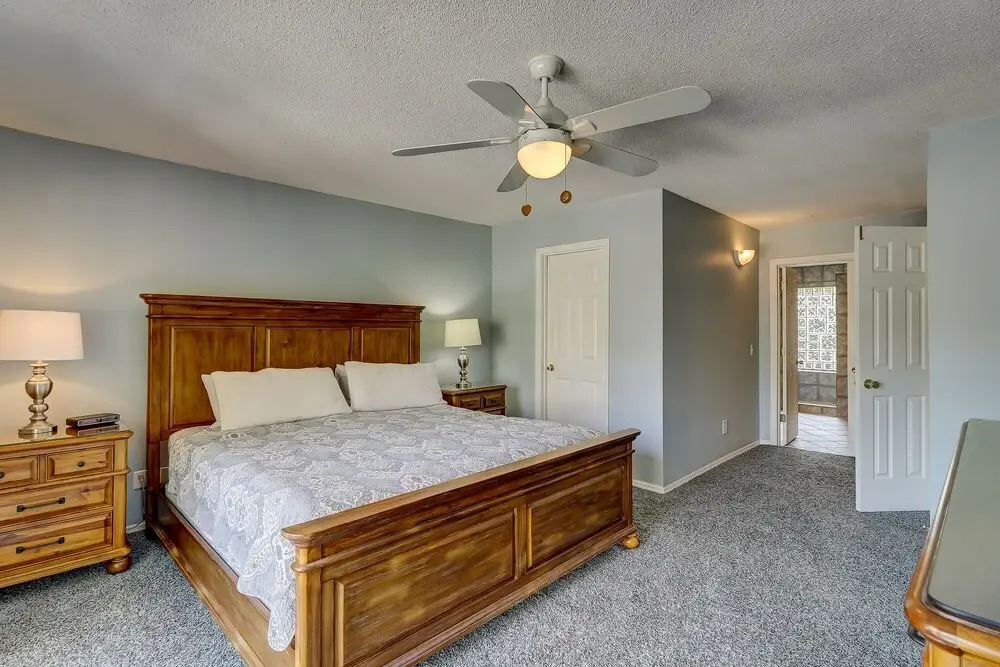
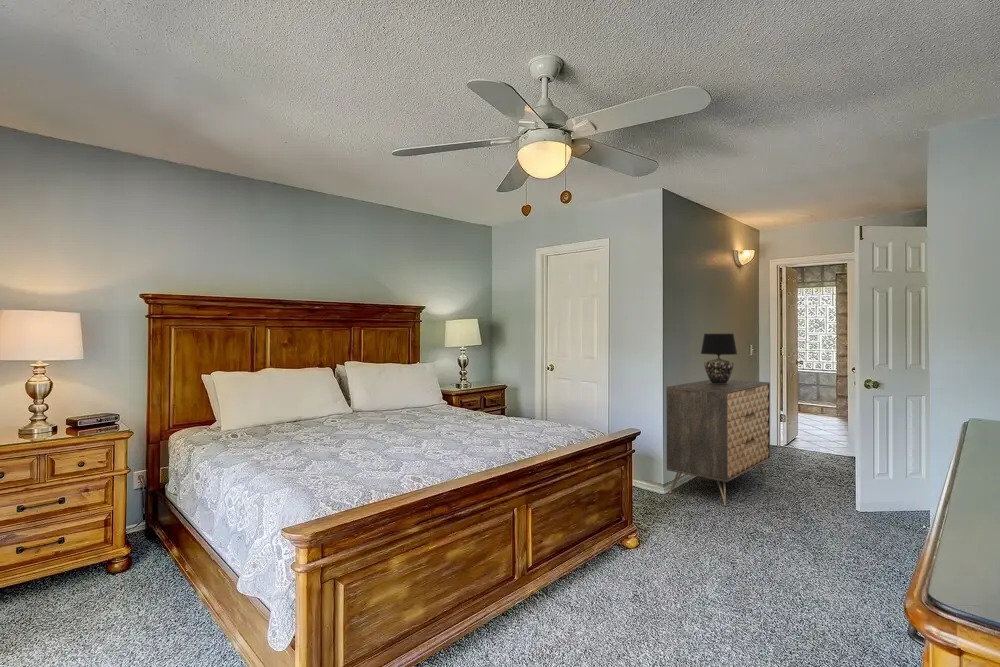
+ dresser (721, 435)
+ table lamp (718, 358)
